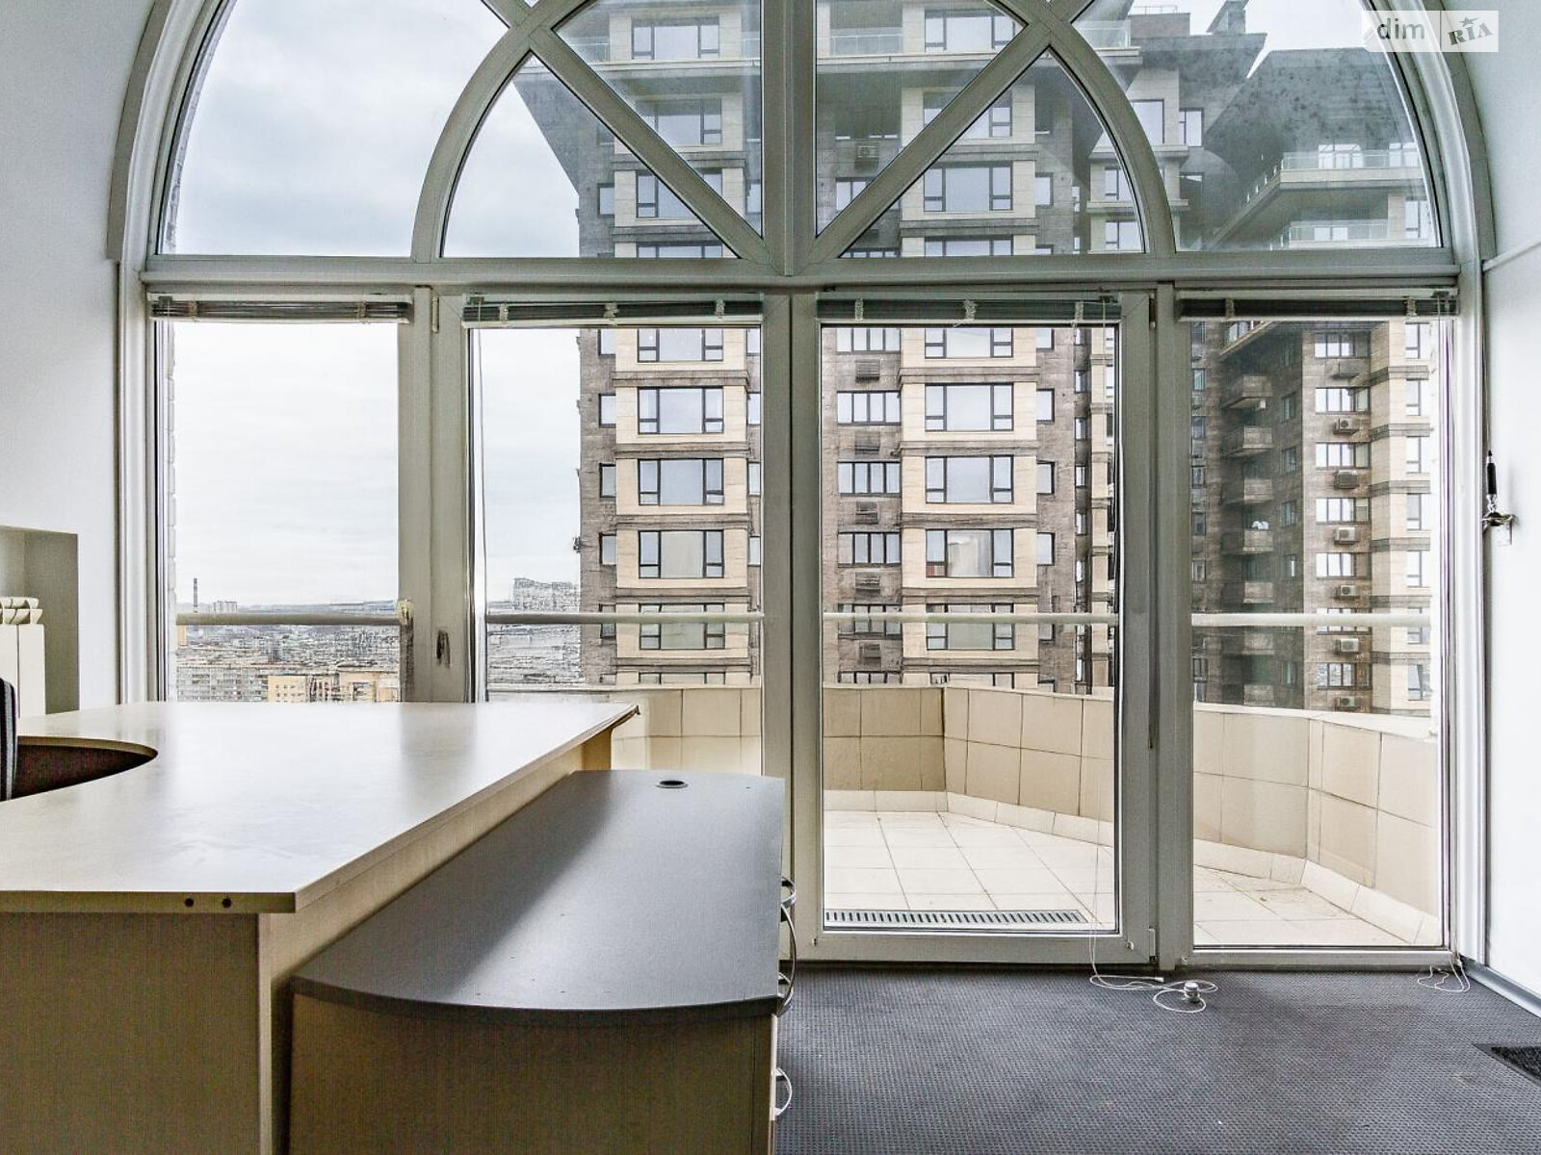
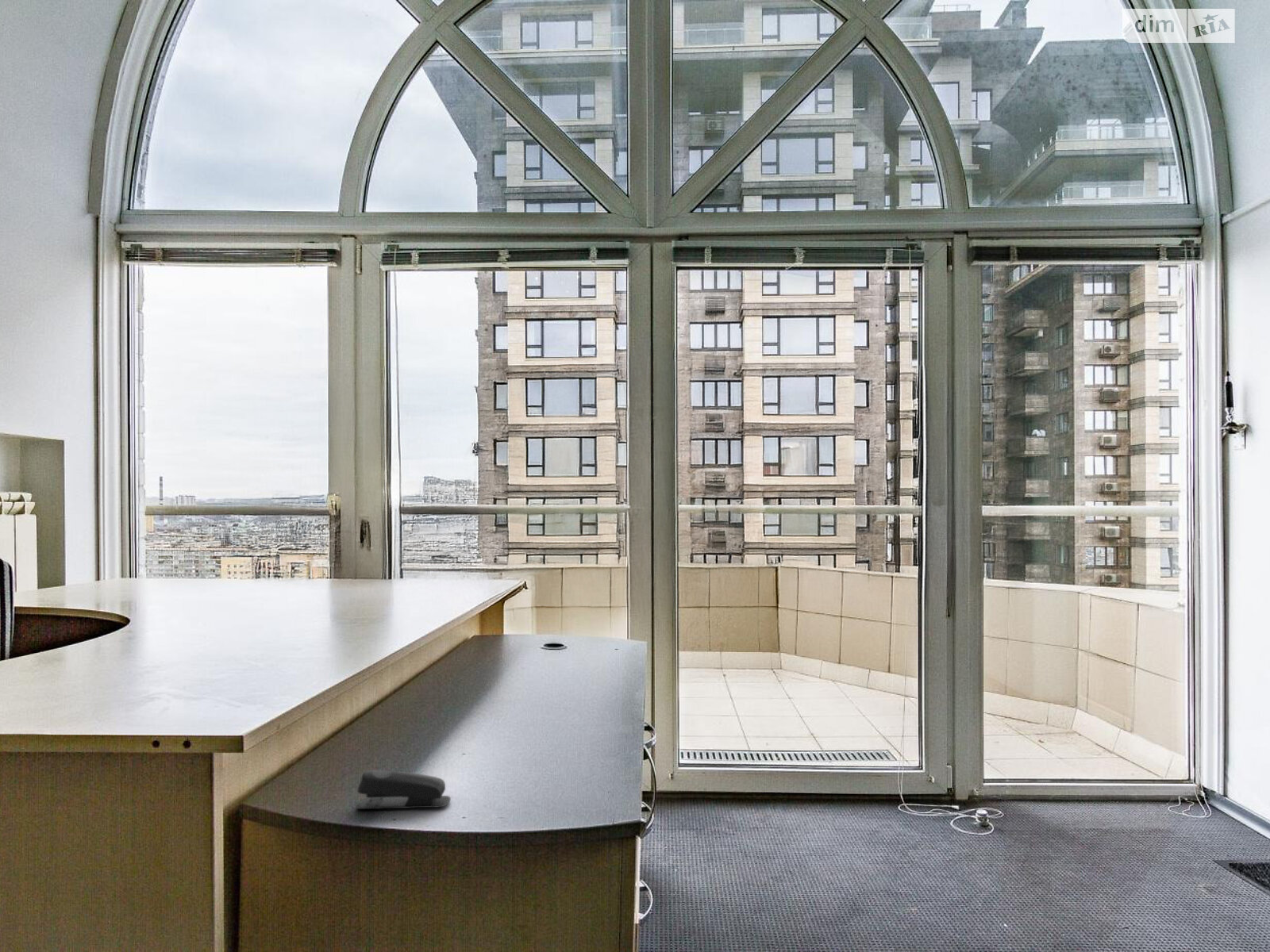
+ stapler (404, 787)
